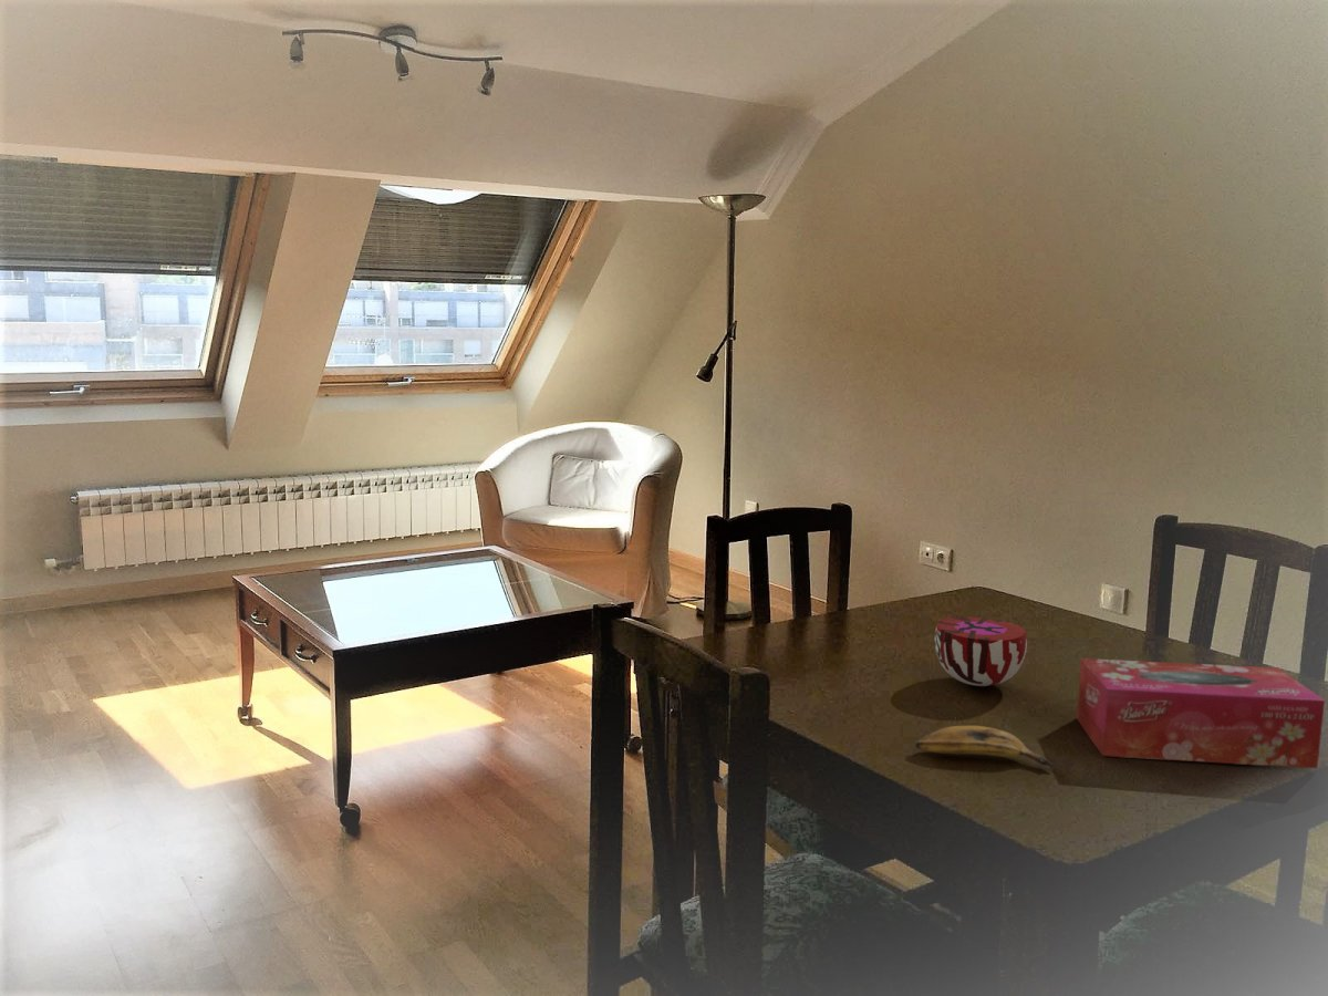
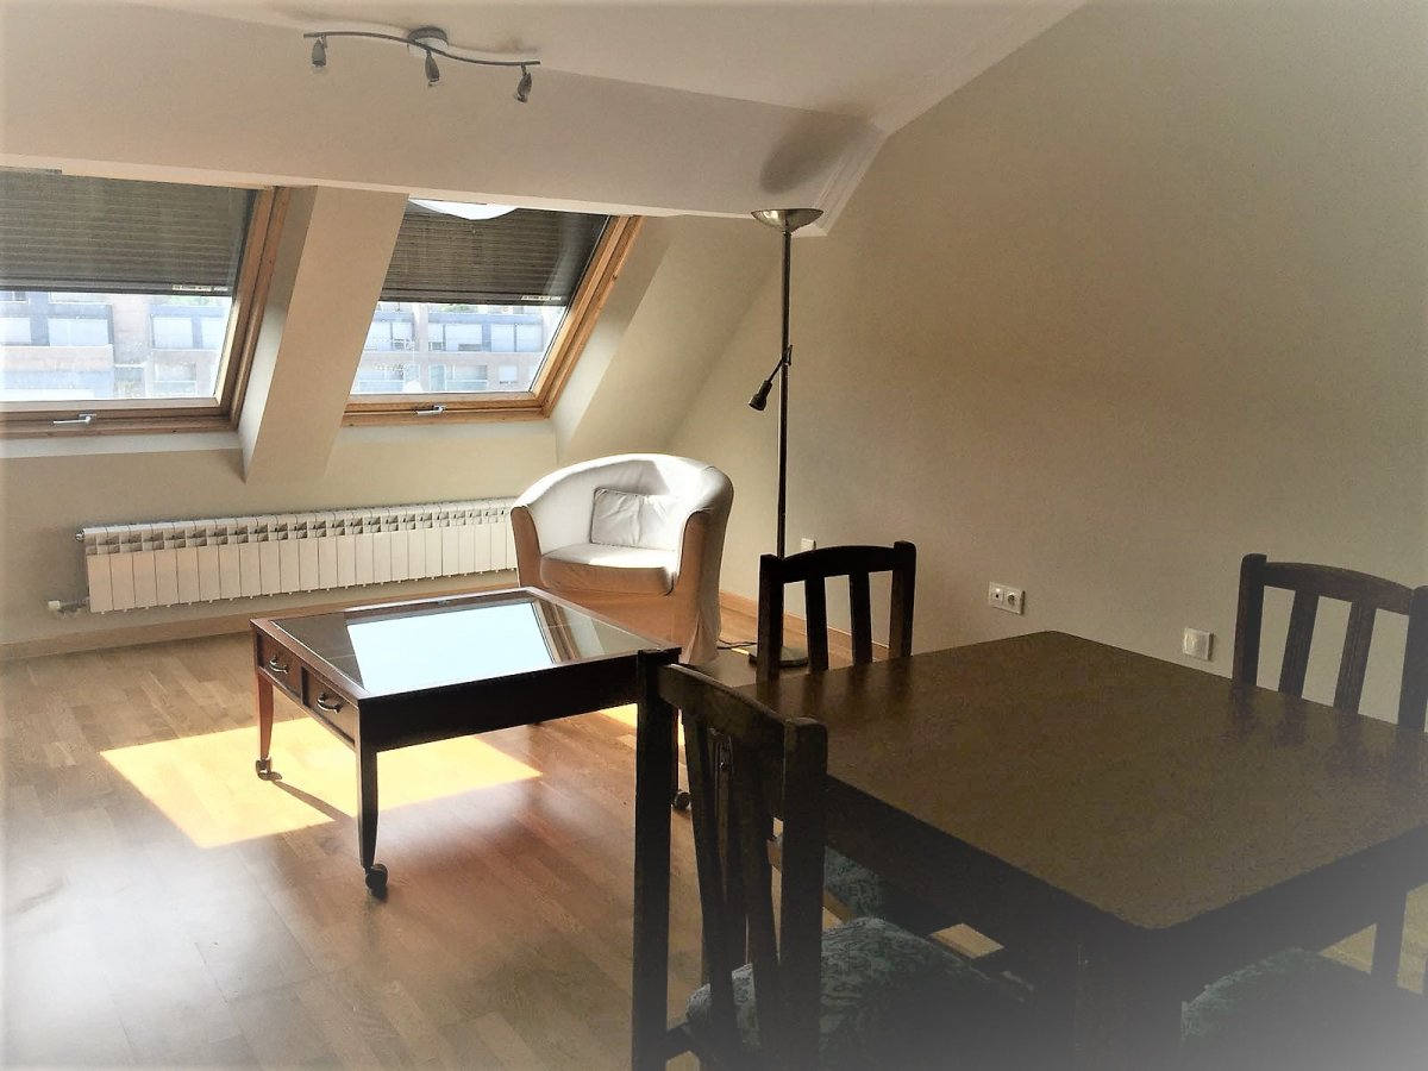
- tissue box (1193, 710)
- banana (983, 743)
- decorative bowl (979, 655)
